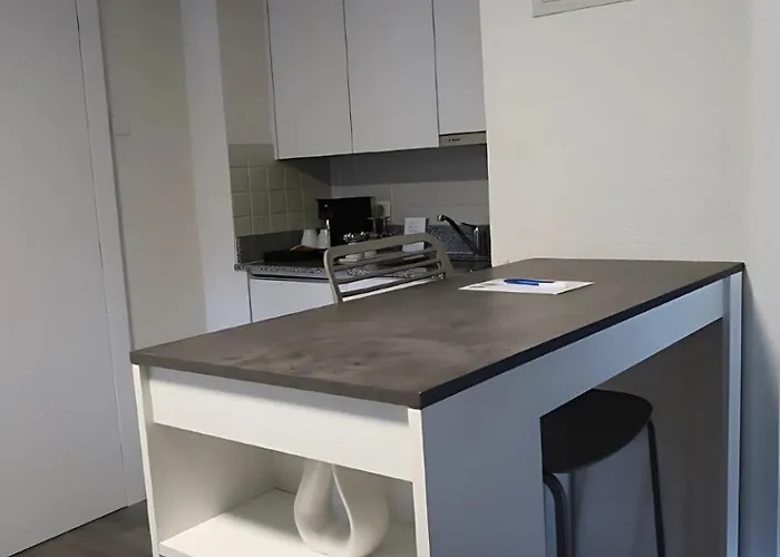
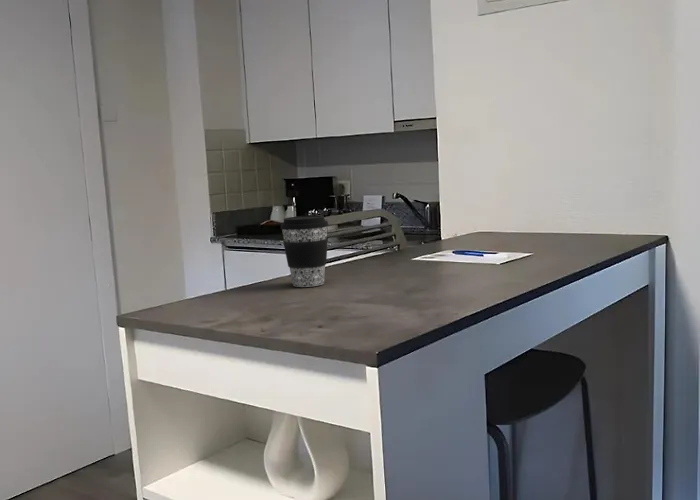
+ coffee cup (306, 250)
